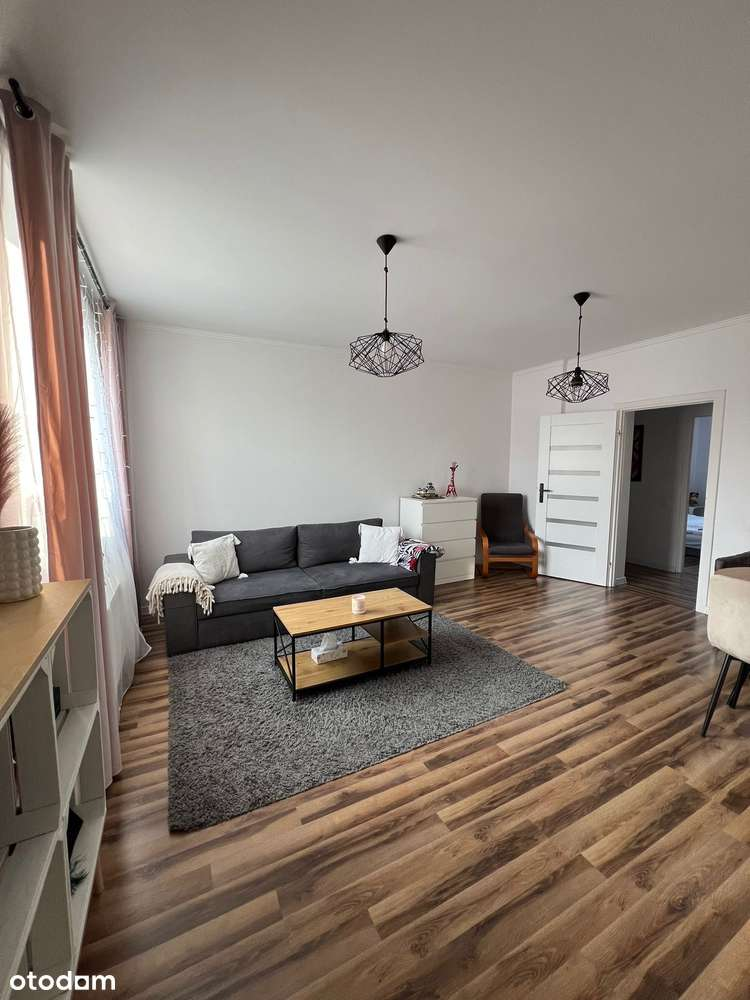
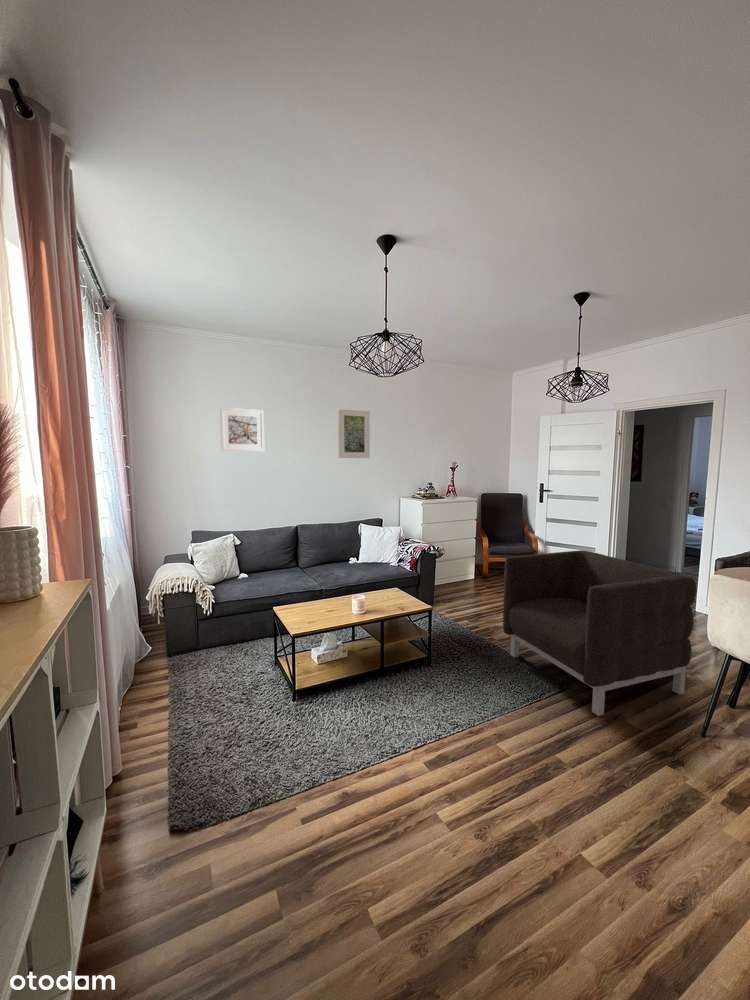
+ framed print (242, 430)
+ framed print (354, 434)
+ armchair (586, 619)
